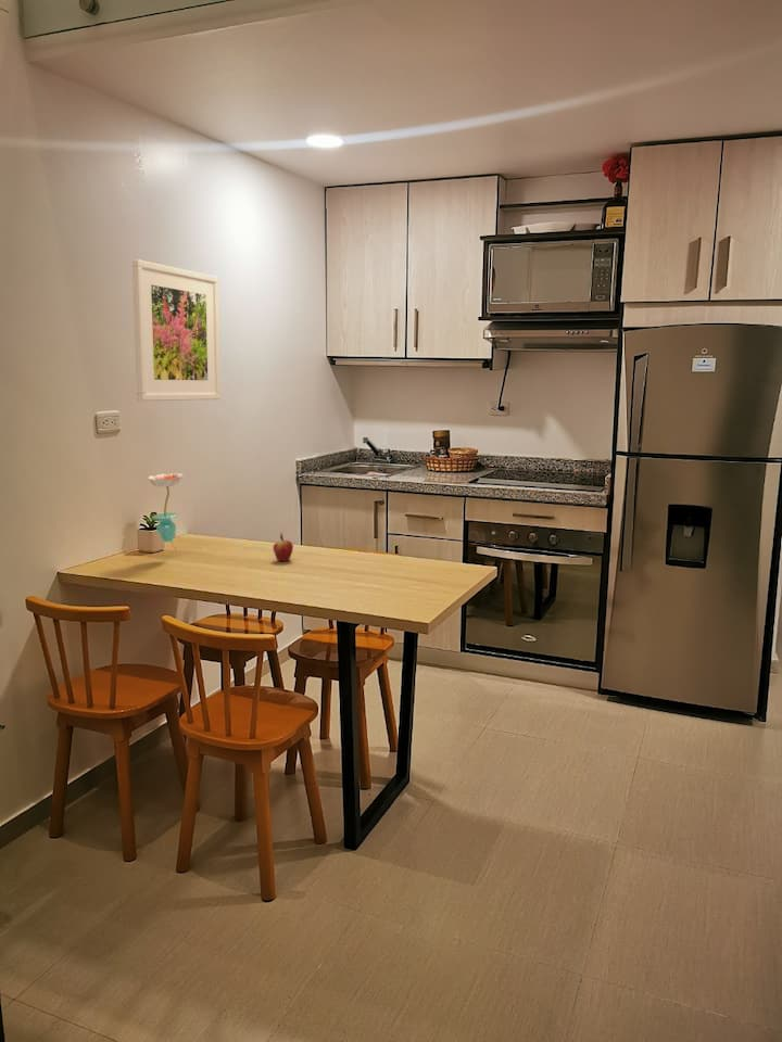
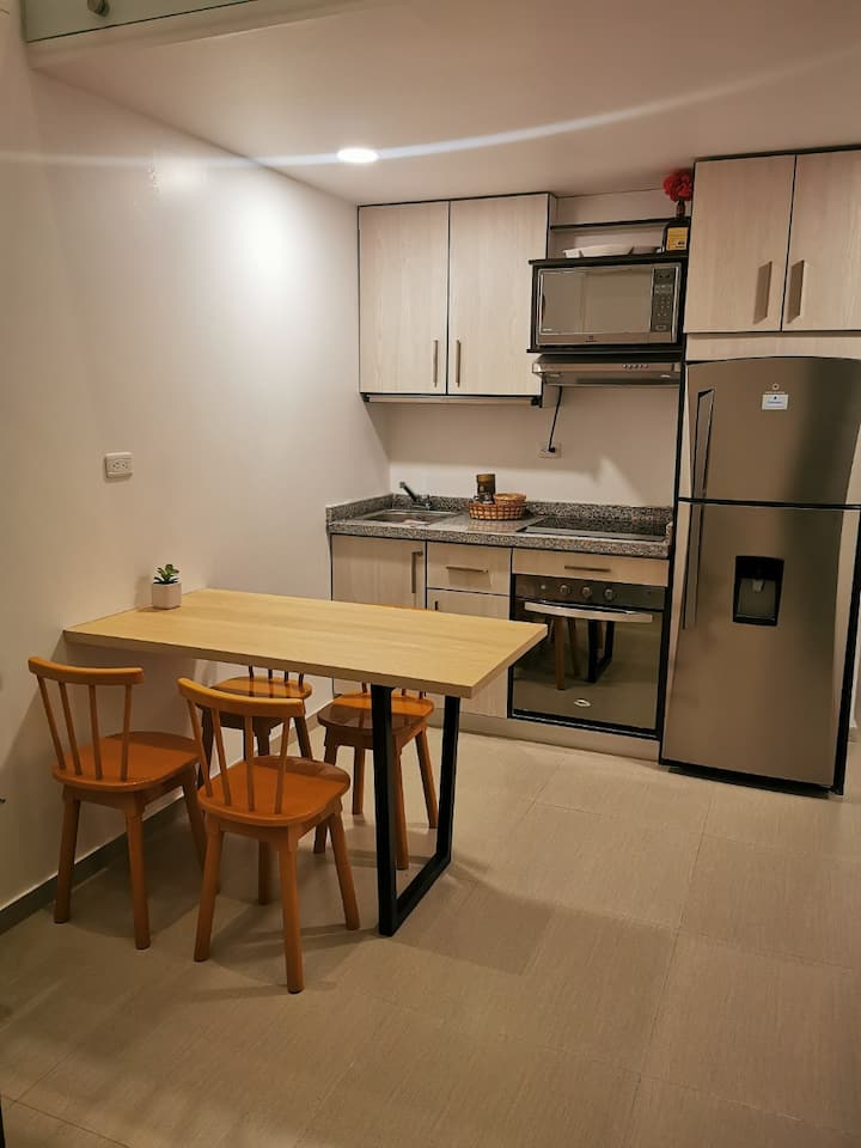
- flower (167, 517)
- fruit (282, 546)
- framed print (179, 334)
